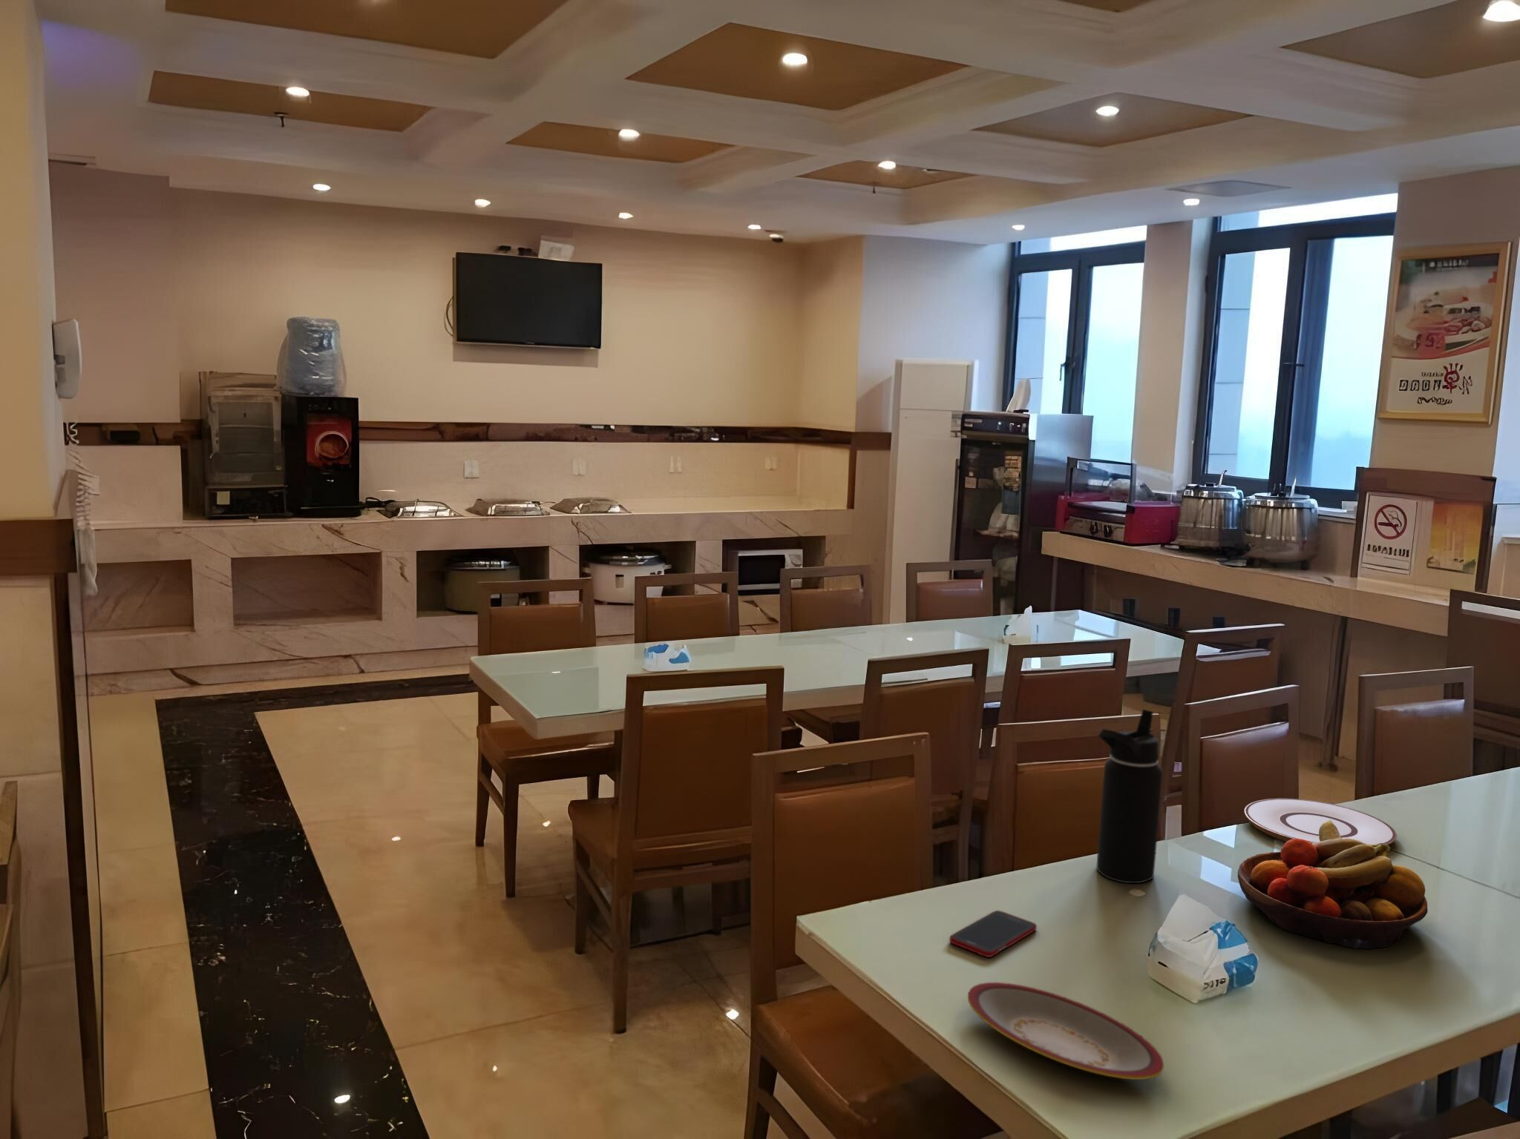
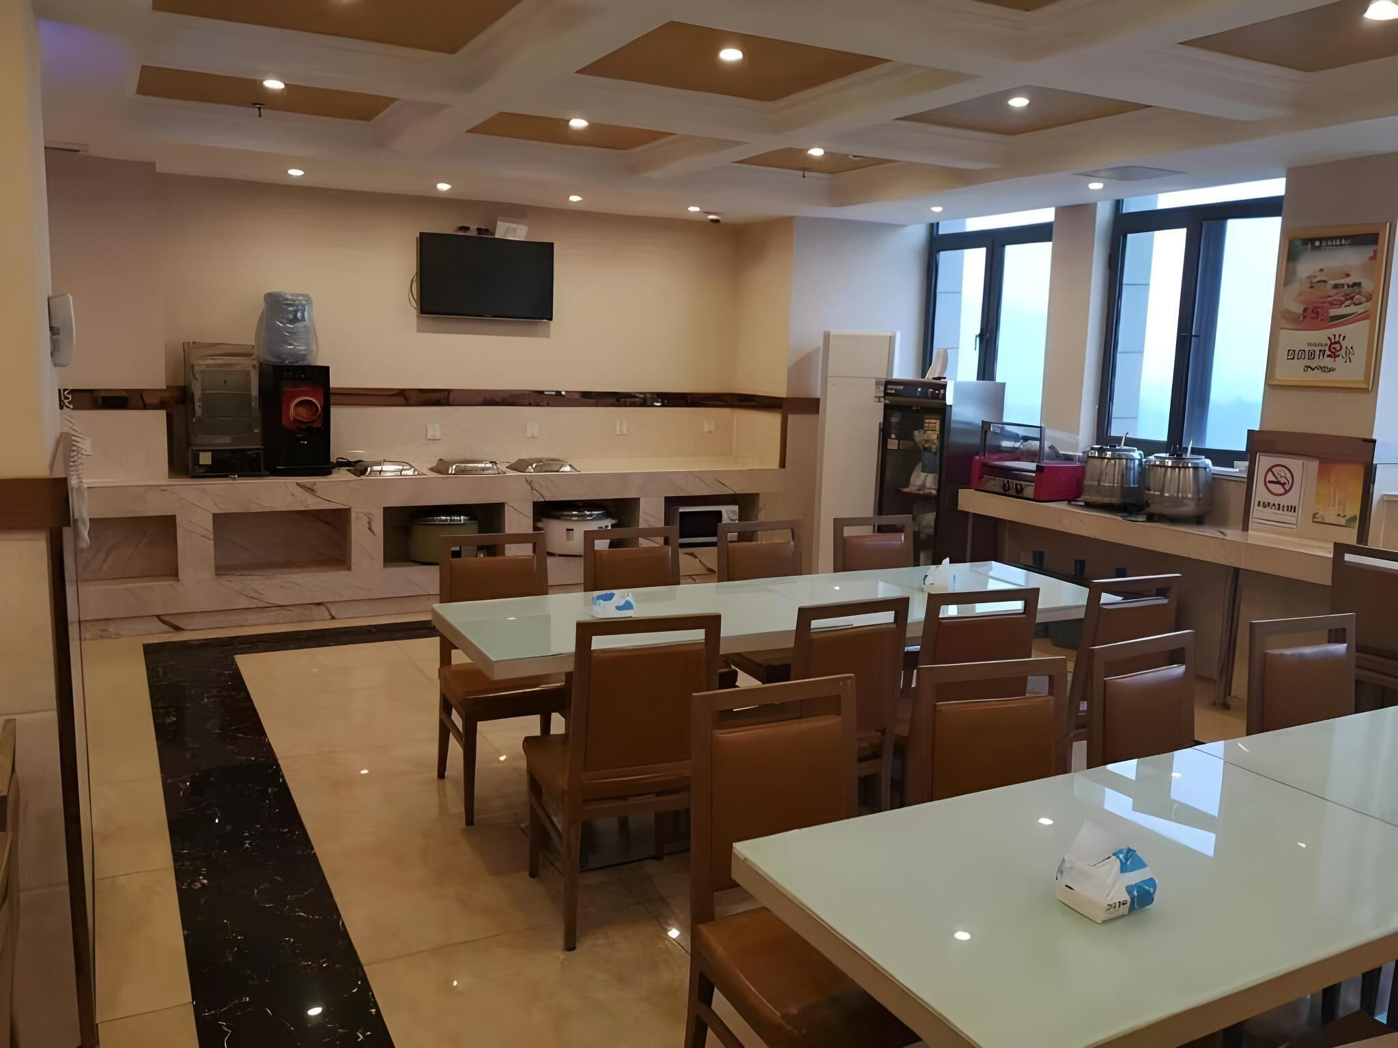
- water bottle (1126, 794)
- plate (1060, 1035)
- cell phone (993, 933)
- plate (1318, 824)
- fruit bowl (1330, 877)
